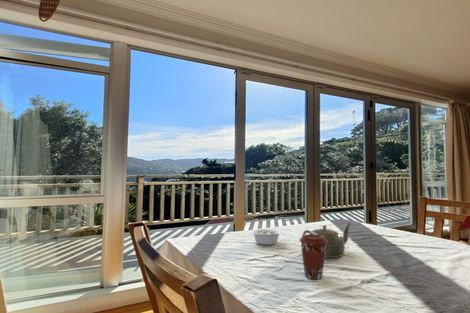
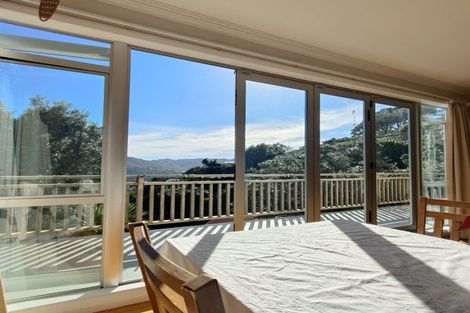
- teapot (327, 238)
- legume (267, 235)
- coffee cup (313, 256)
